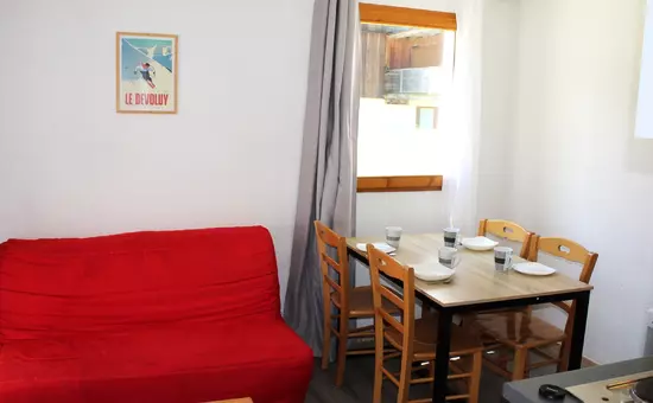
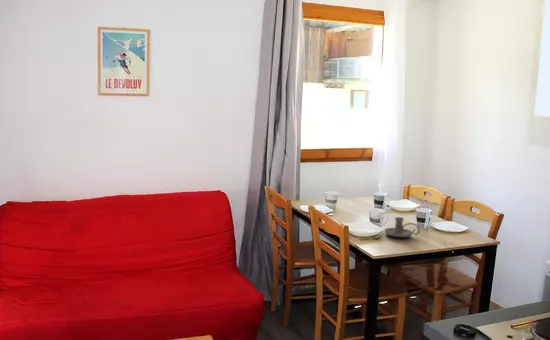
+ candle holder (402, 227)
